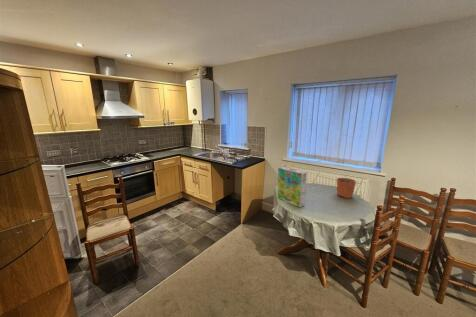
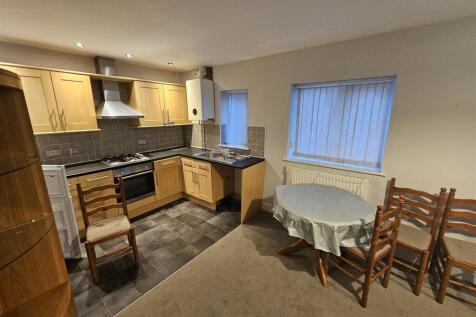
- cereal box (291, 185)
- plant pot (345, 184)
